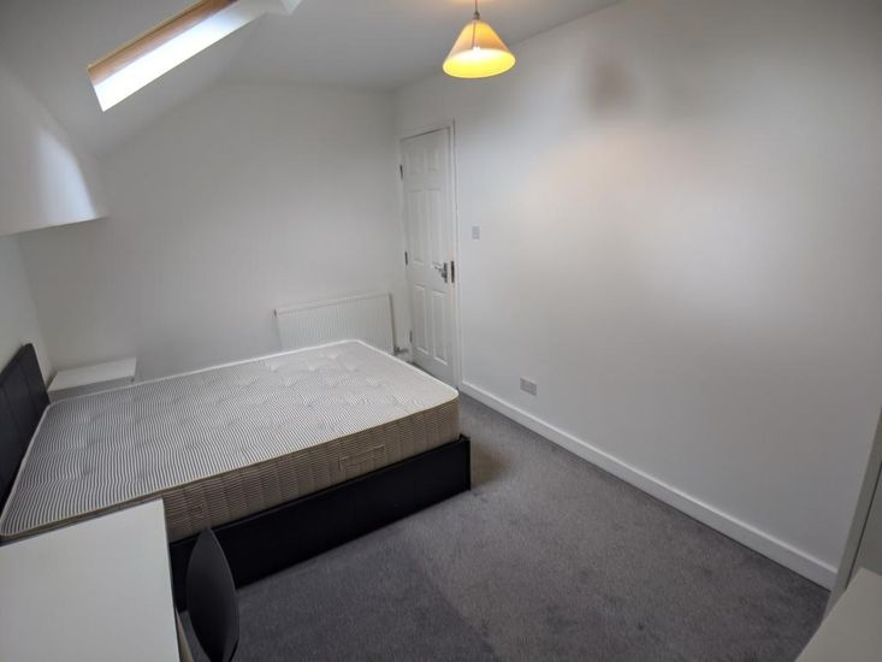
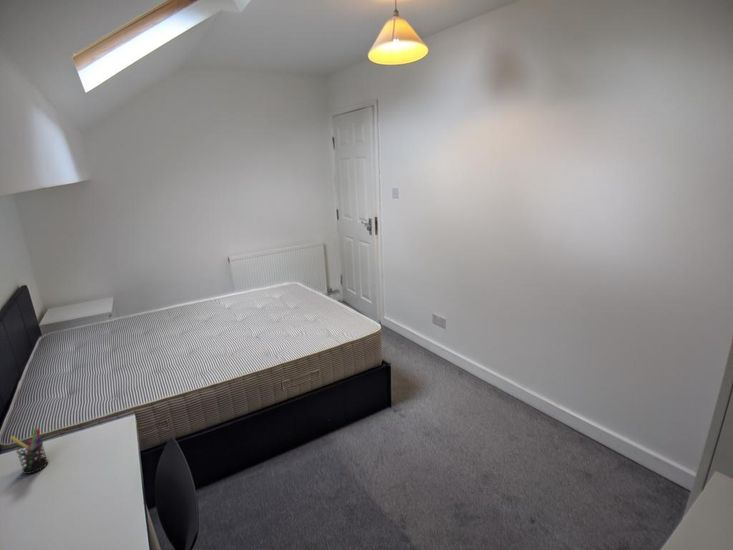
+ pen holder (33, 447)
